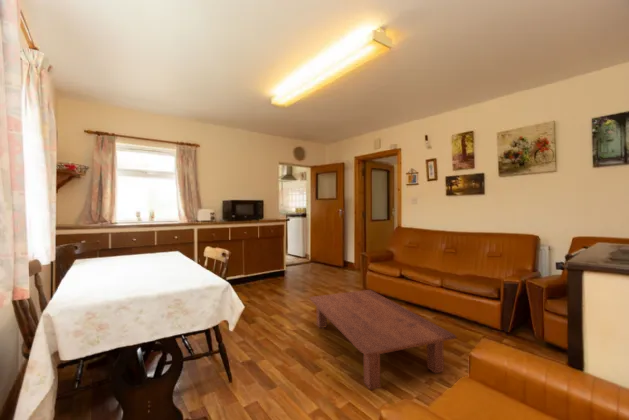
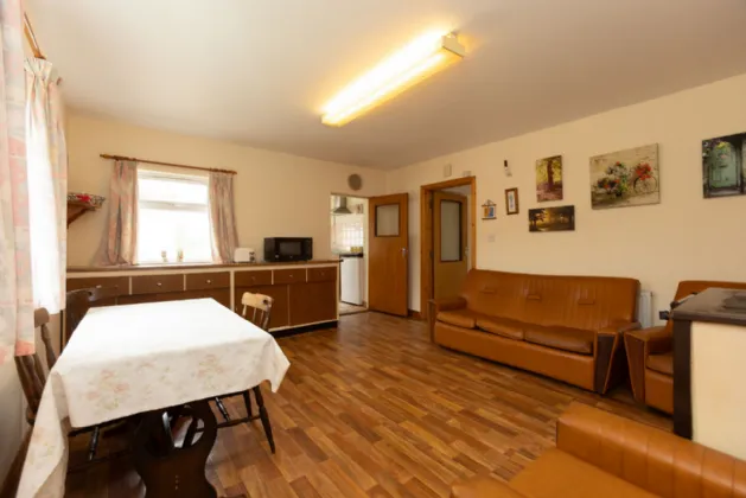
- coffee table (369, 328)
